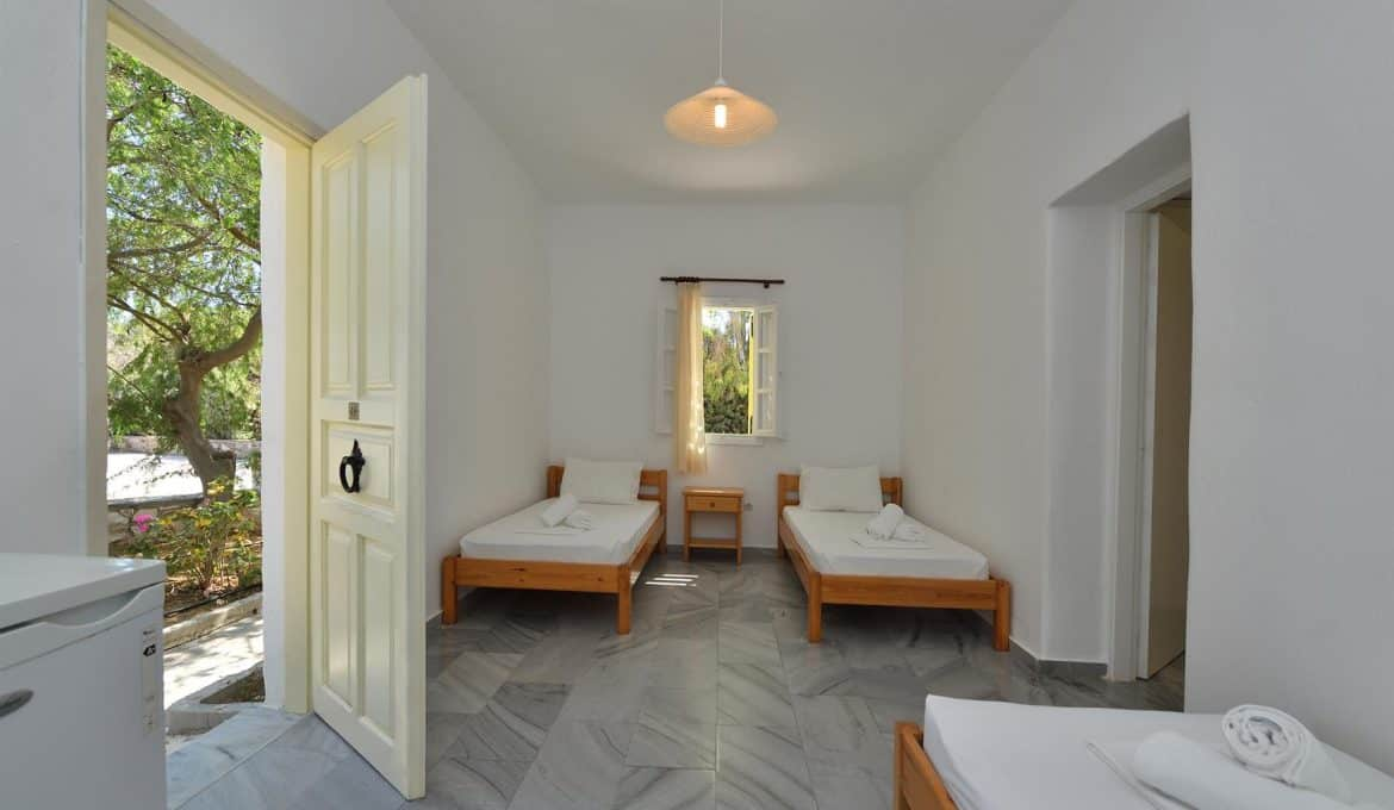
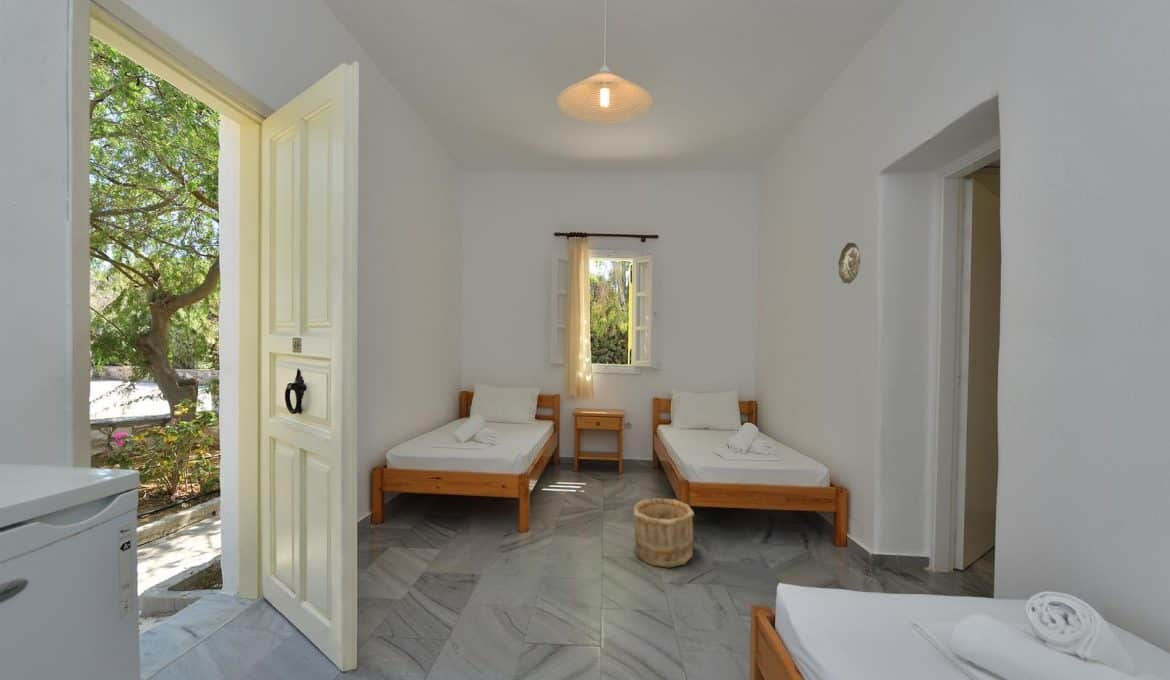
+ decorative plate (850, 263)
+ wooden bucket (662, 531)
